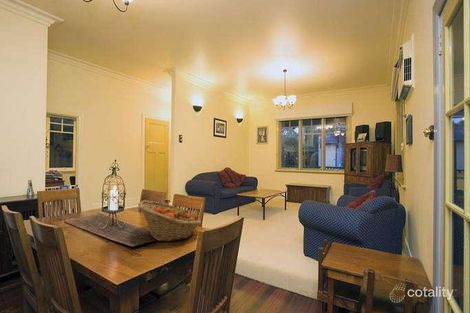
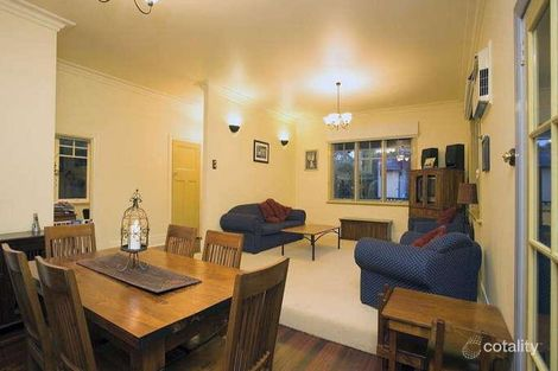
- fruit basket (169, 217)
